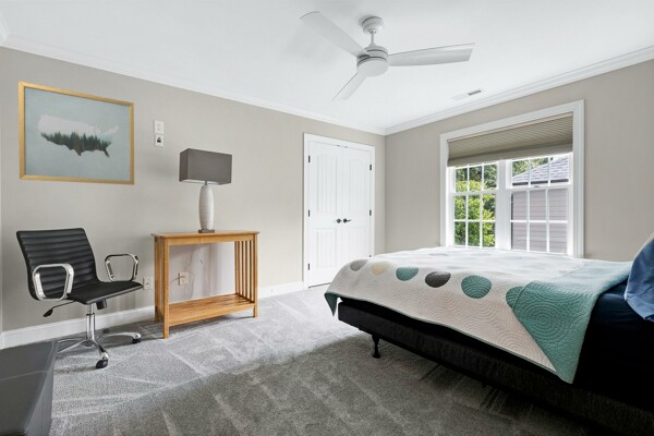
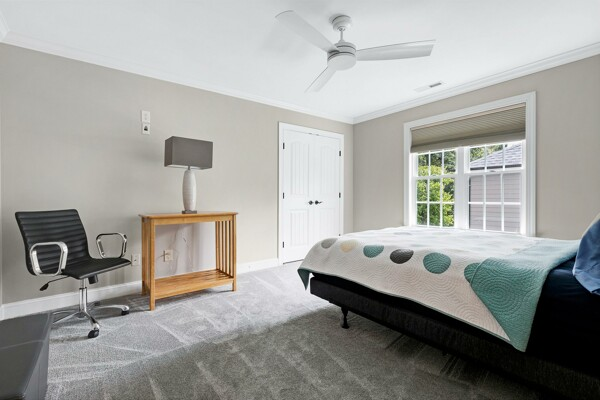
- wall art (81, 137)
